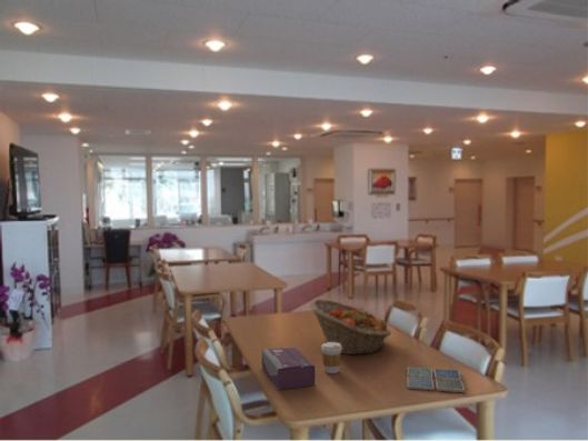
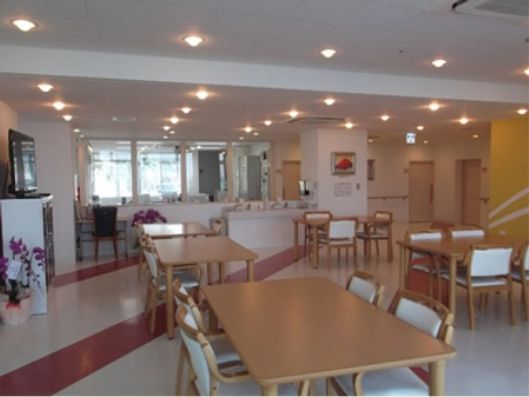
- coffee cup (331, 357)
- fruit basket (349, 323)
- drink coaster (435, 379)
- tissue box (287, 365)
